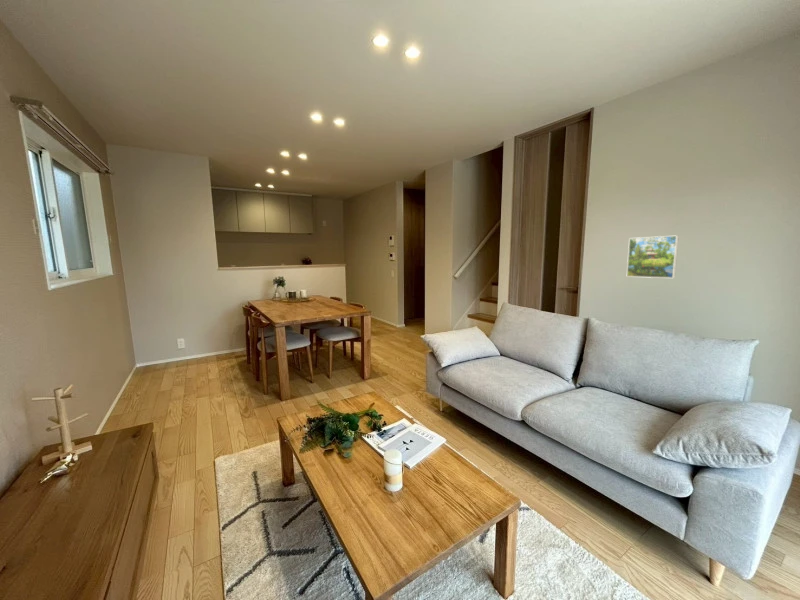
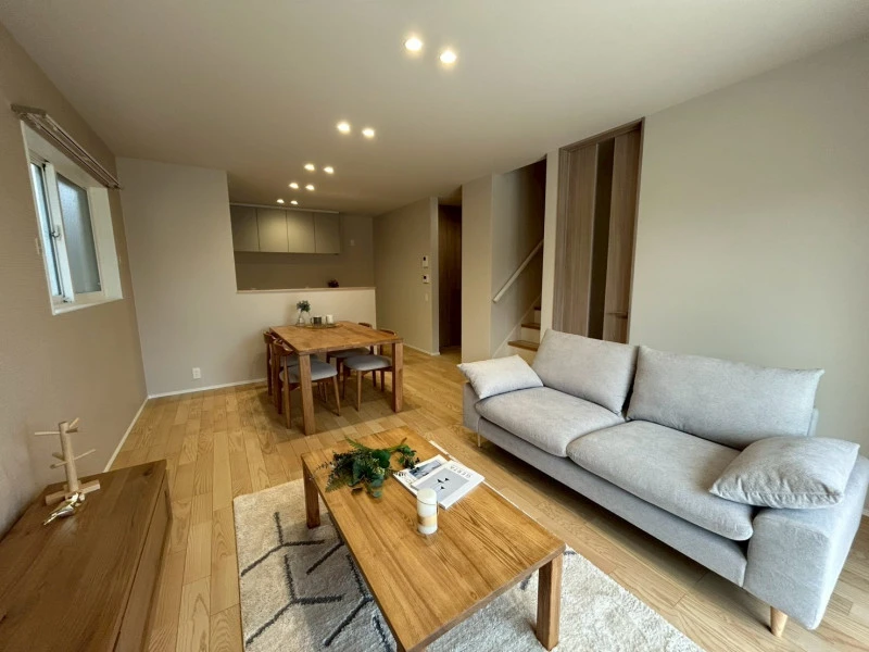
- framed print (651, 257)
